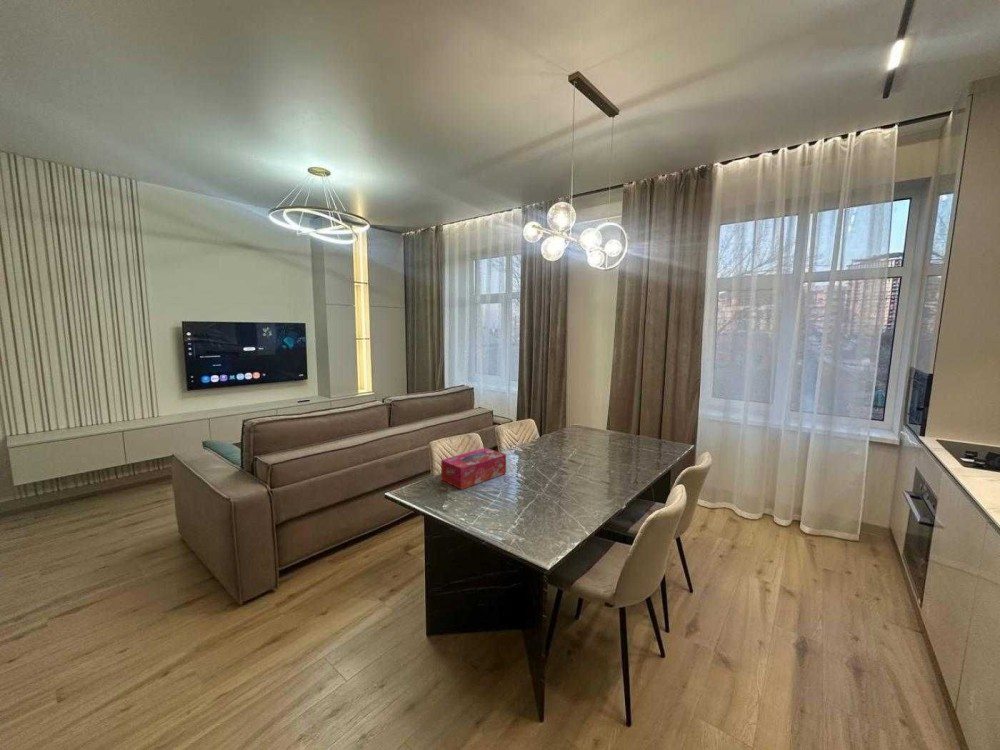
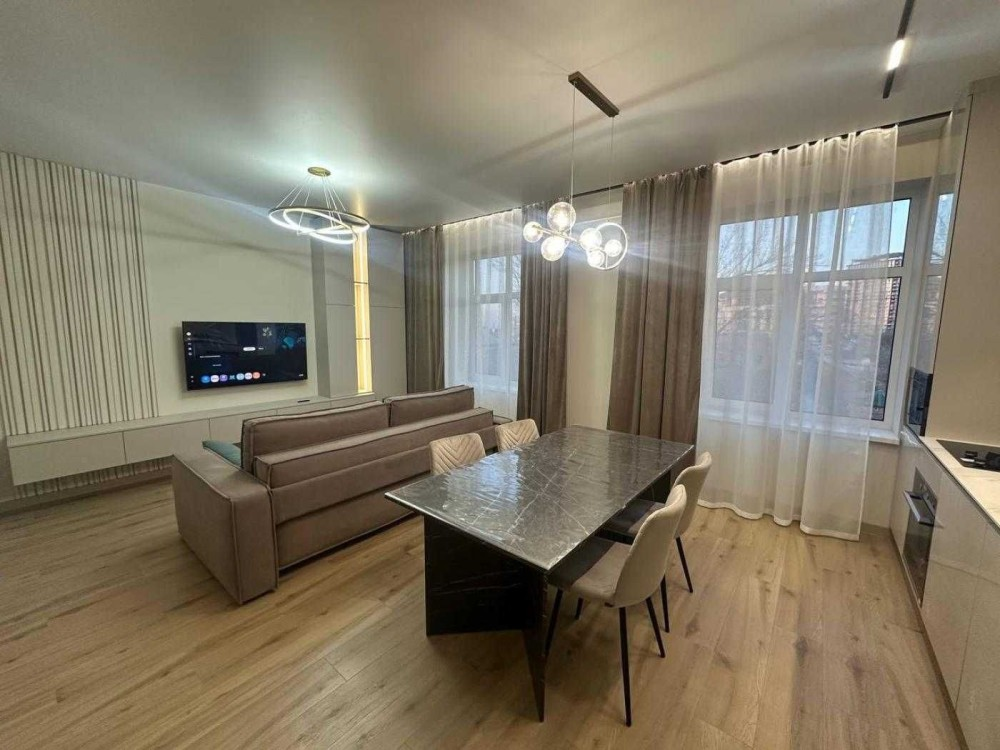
- tissue box (474, 466)
